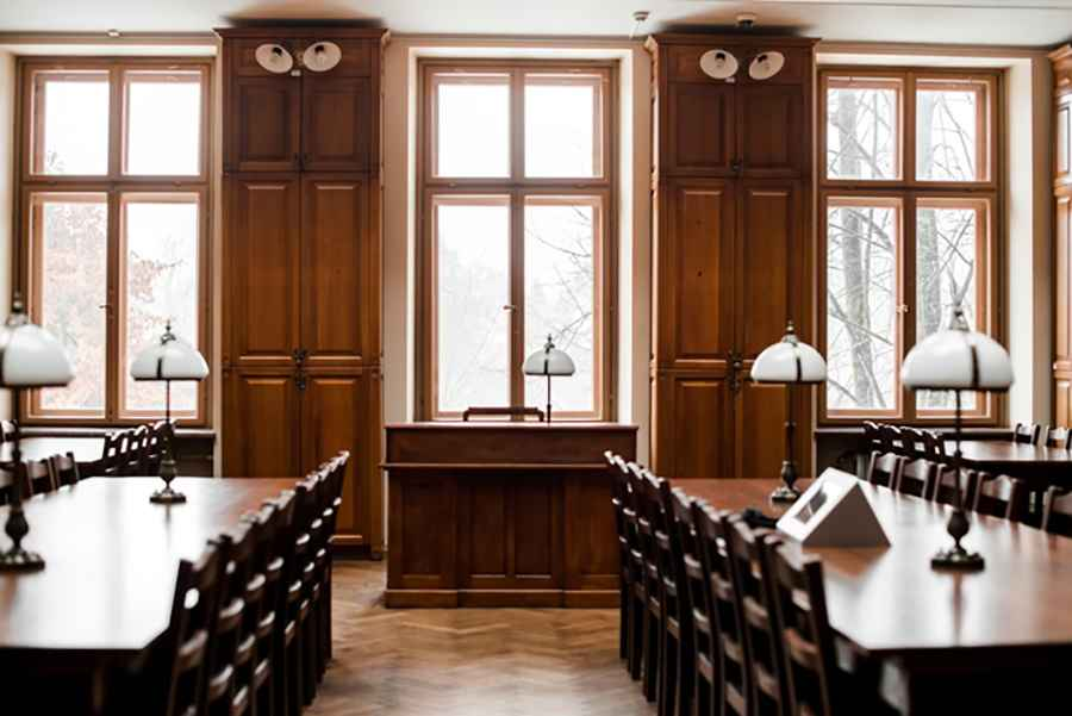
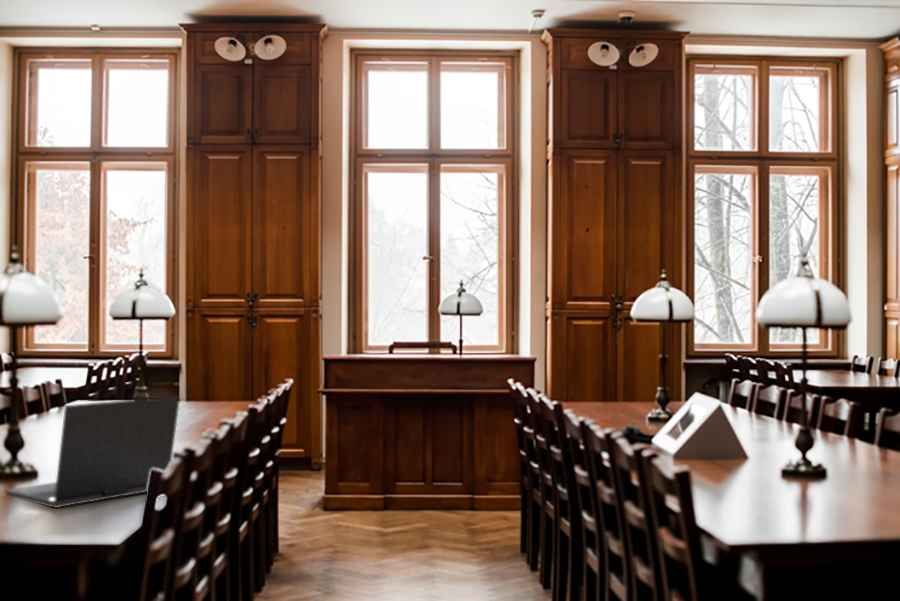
+ laptop (93, 445)
